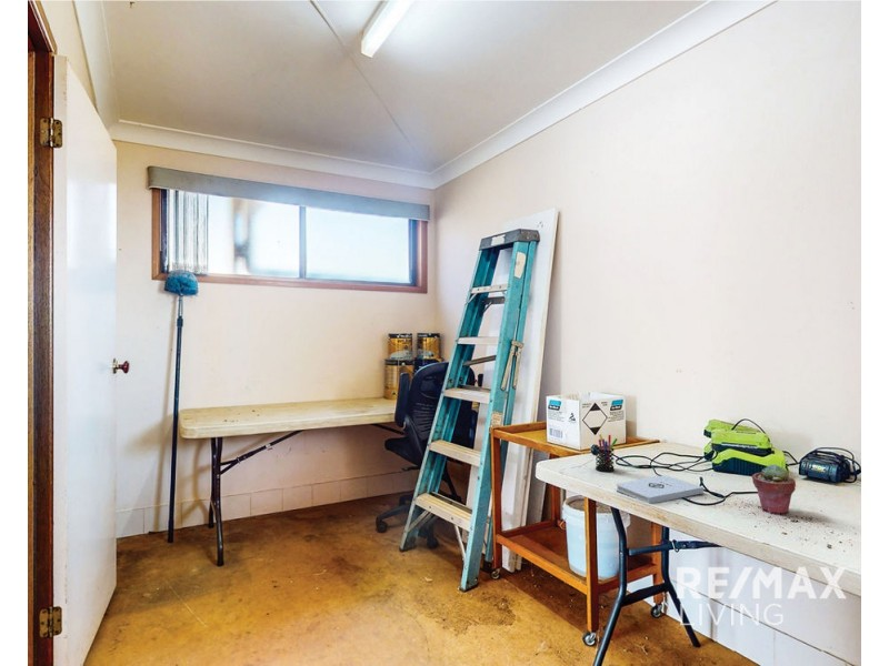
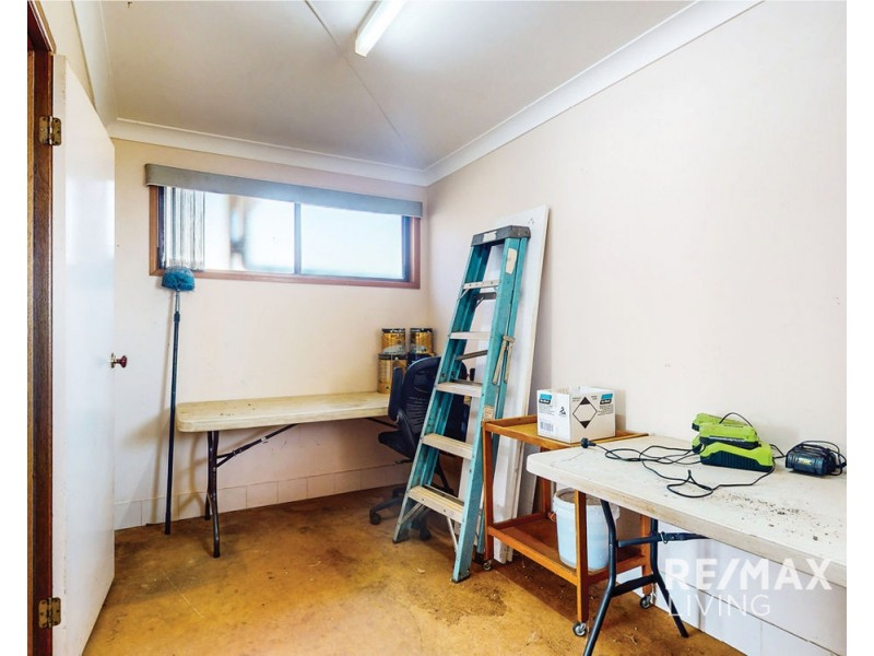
- notepad (658, 488)
- potted succulent (773, 486)
- pen holder (607, 451)
